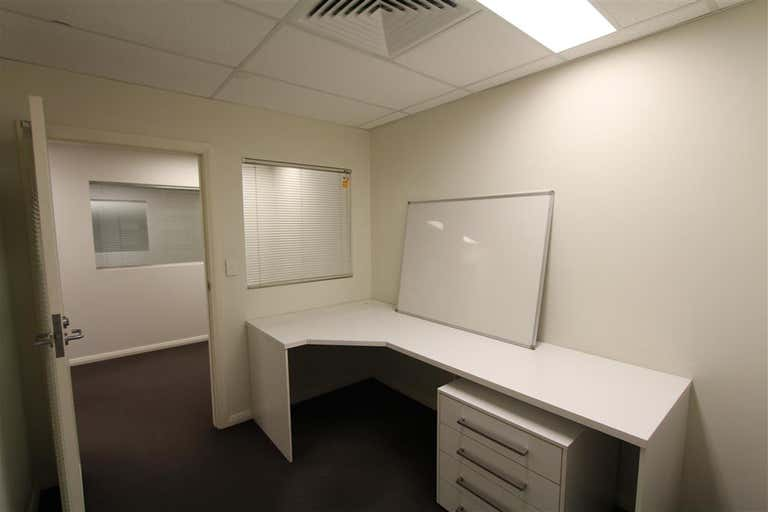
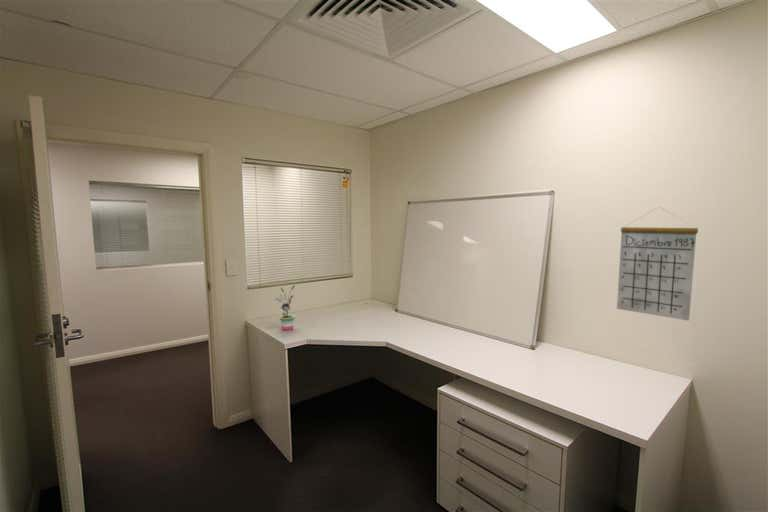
+ potted plant (283, 307)
+ calendar (654, 261)
